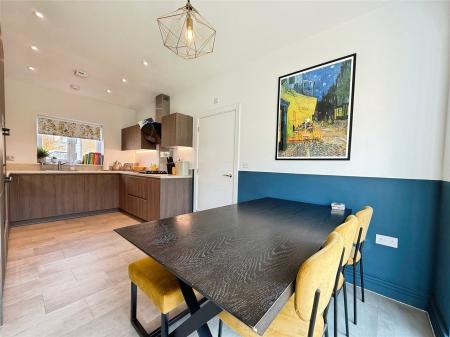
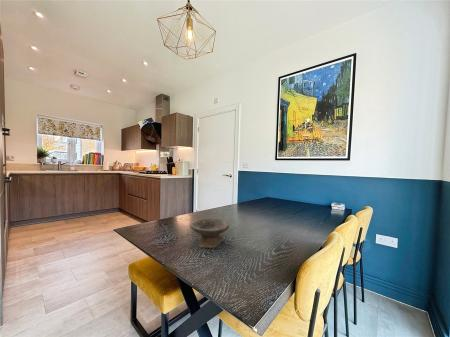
+ bowl (209, 232)
